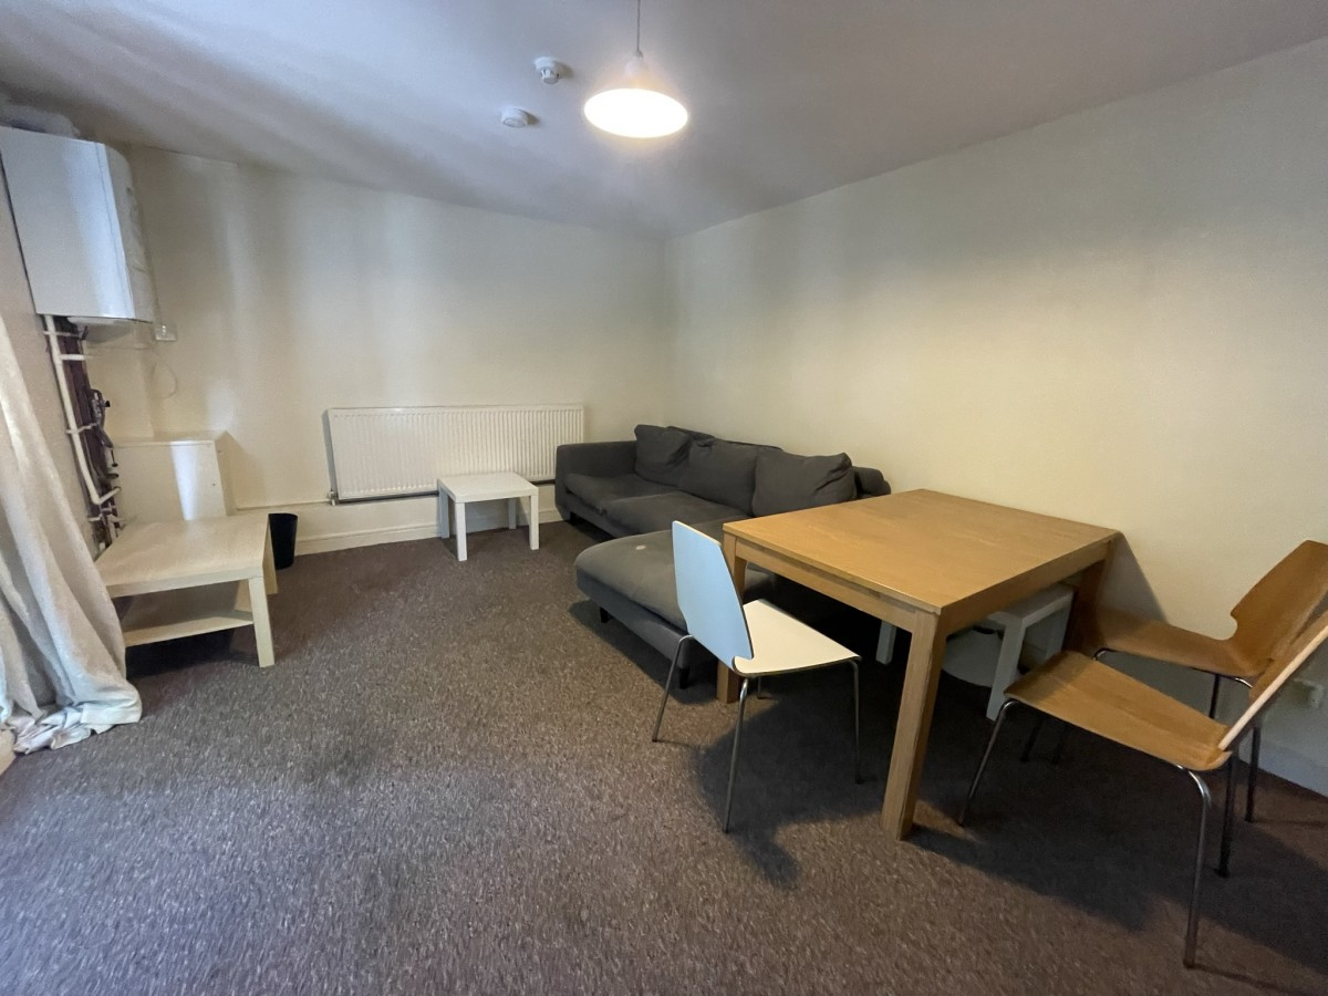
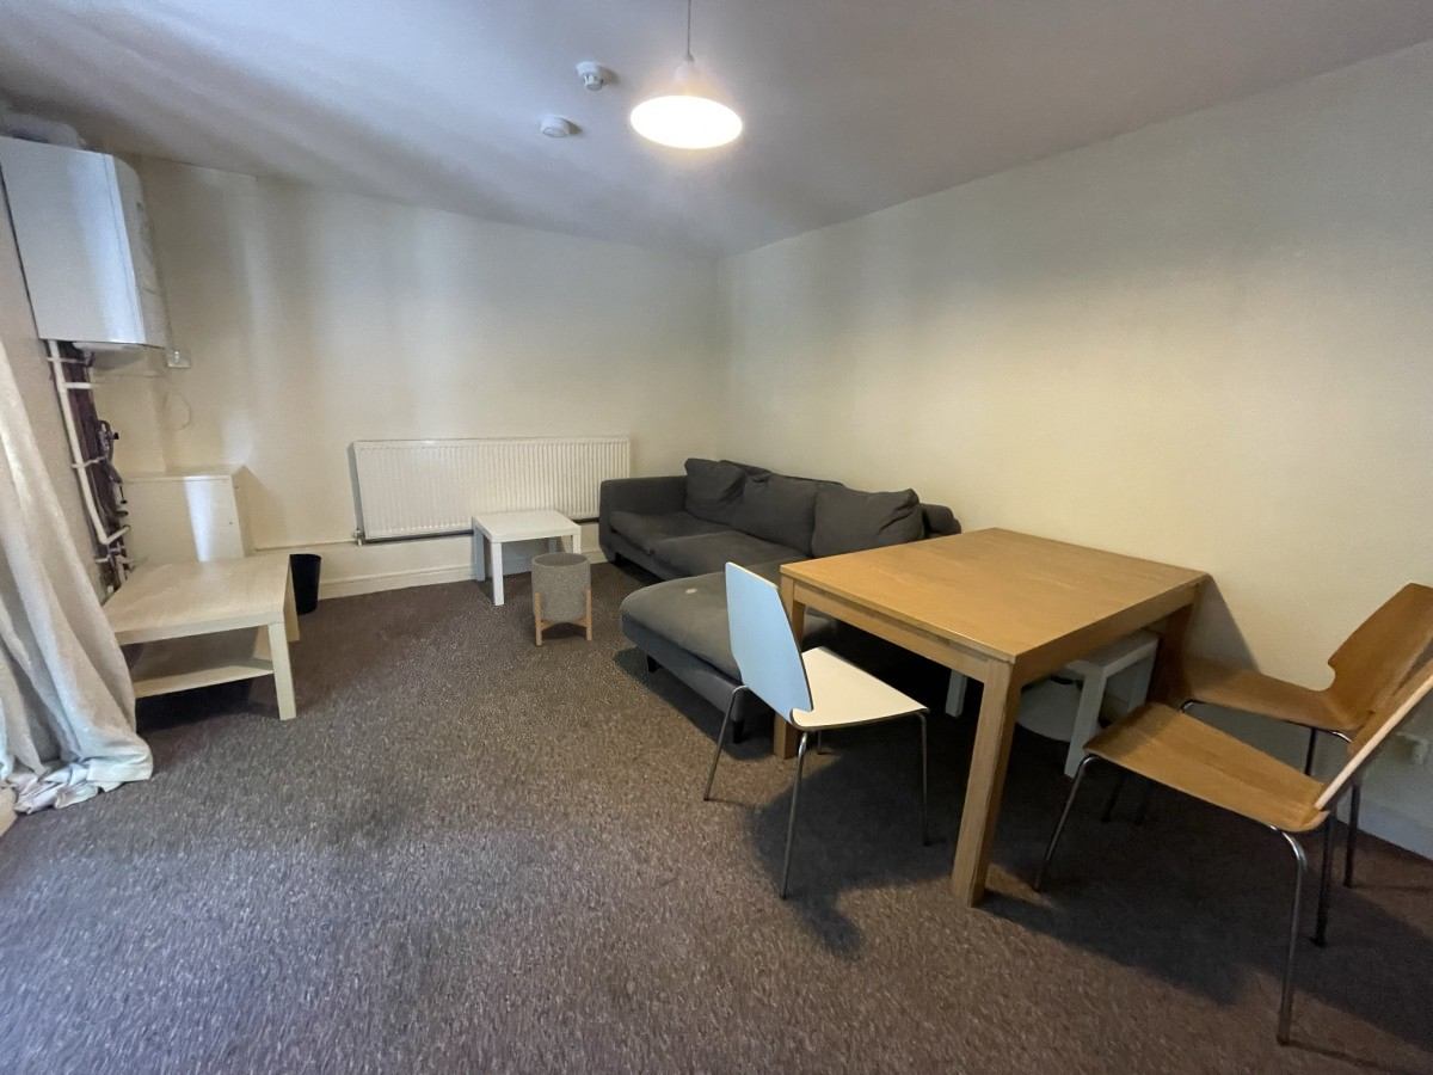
+ planter (561, 596)
